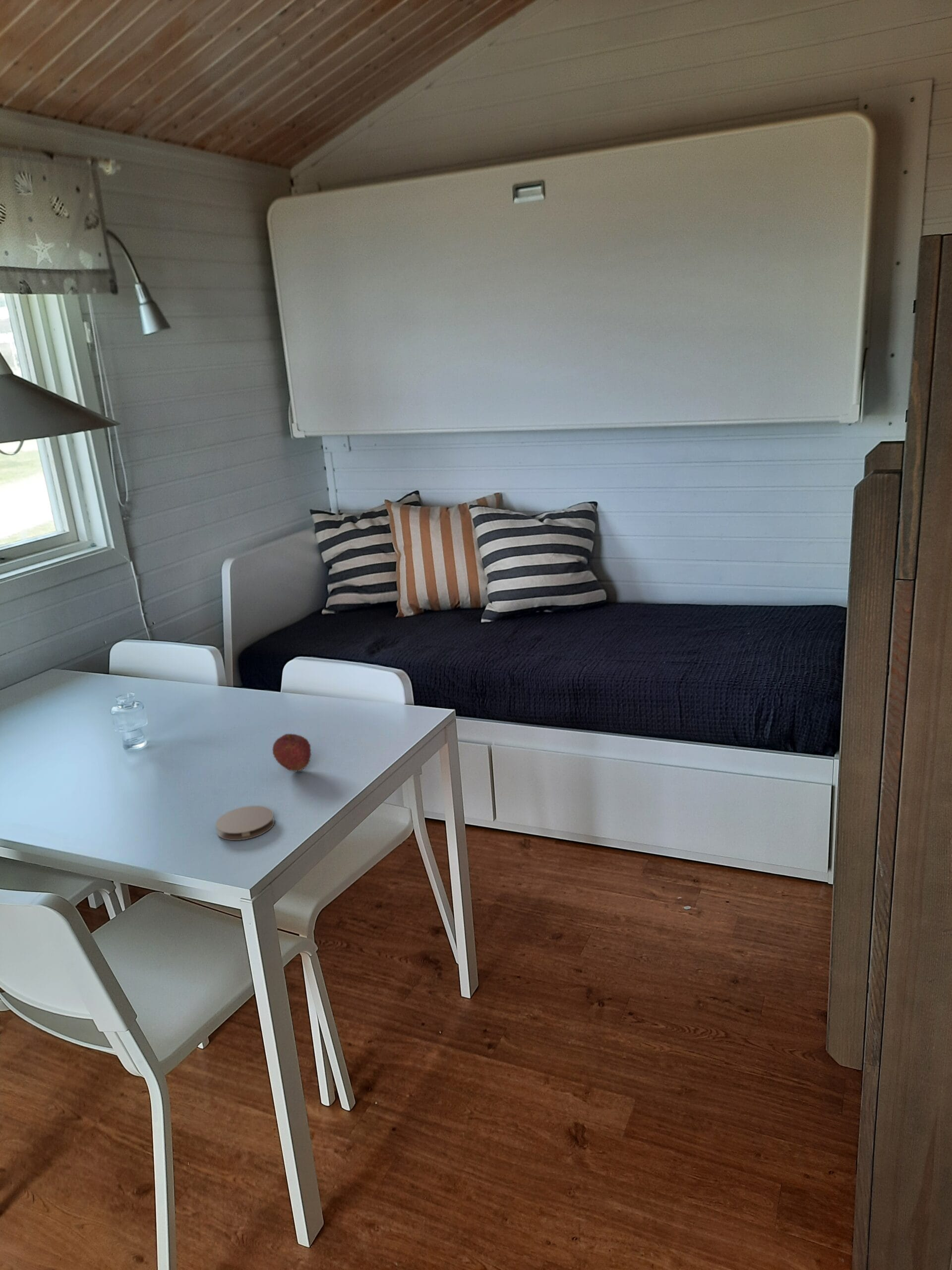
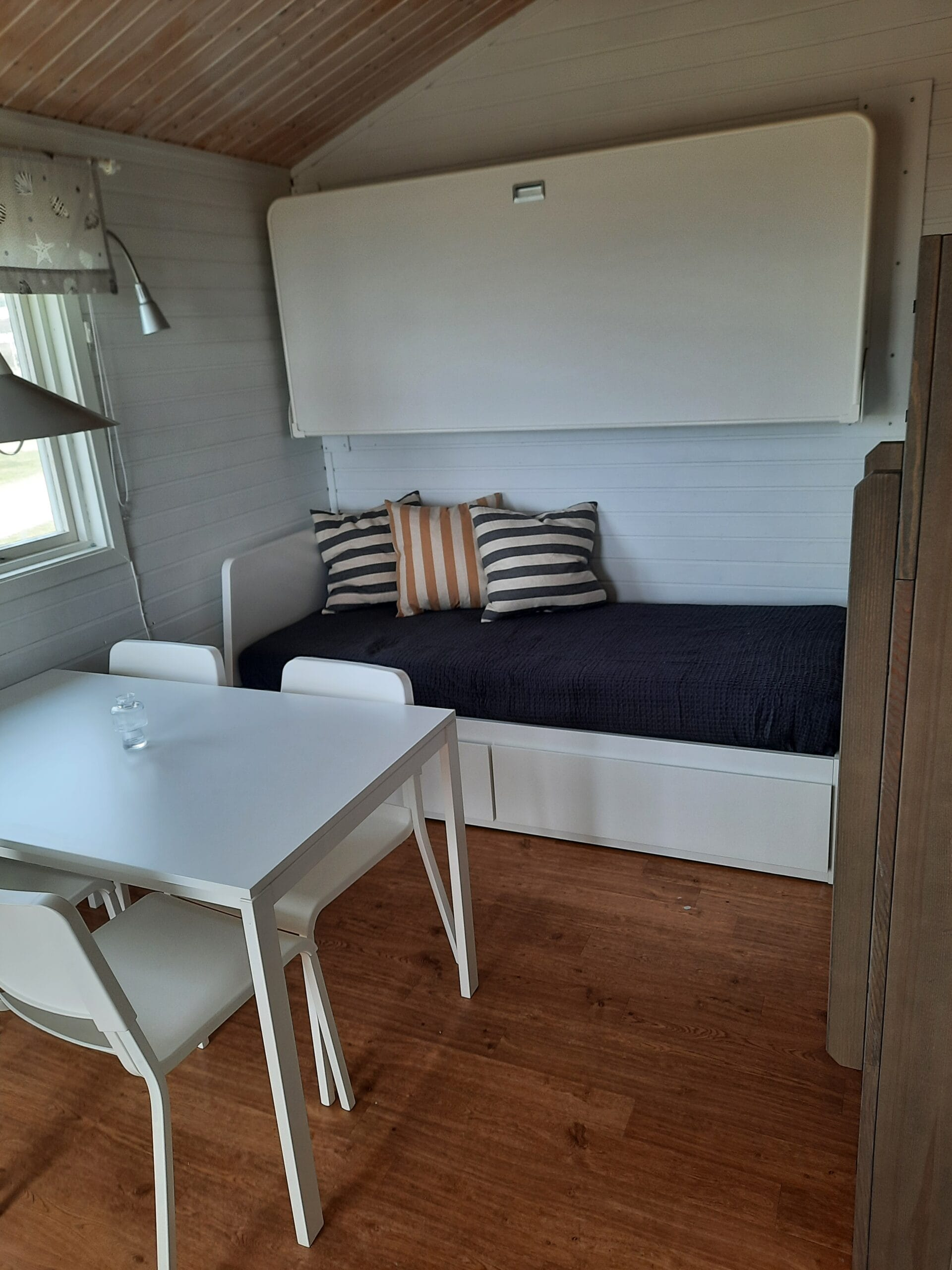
- fruit (292, 753)
- coaster (245, 823)
